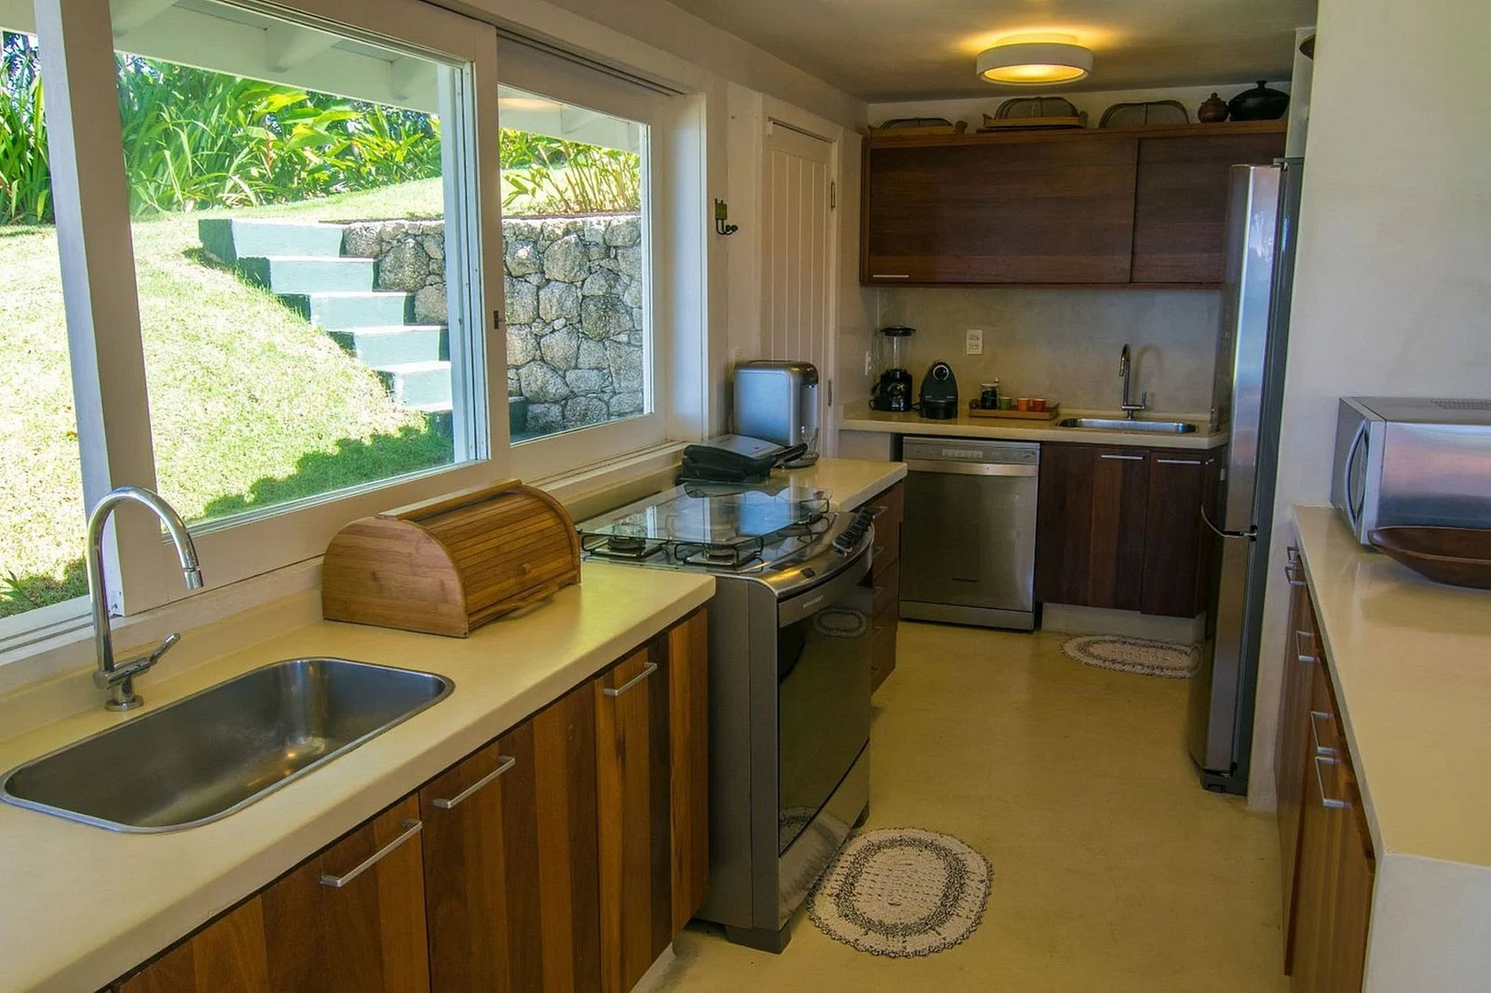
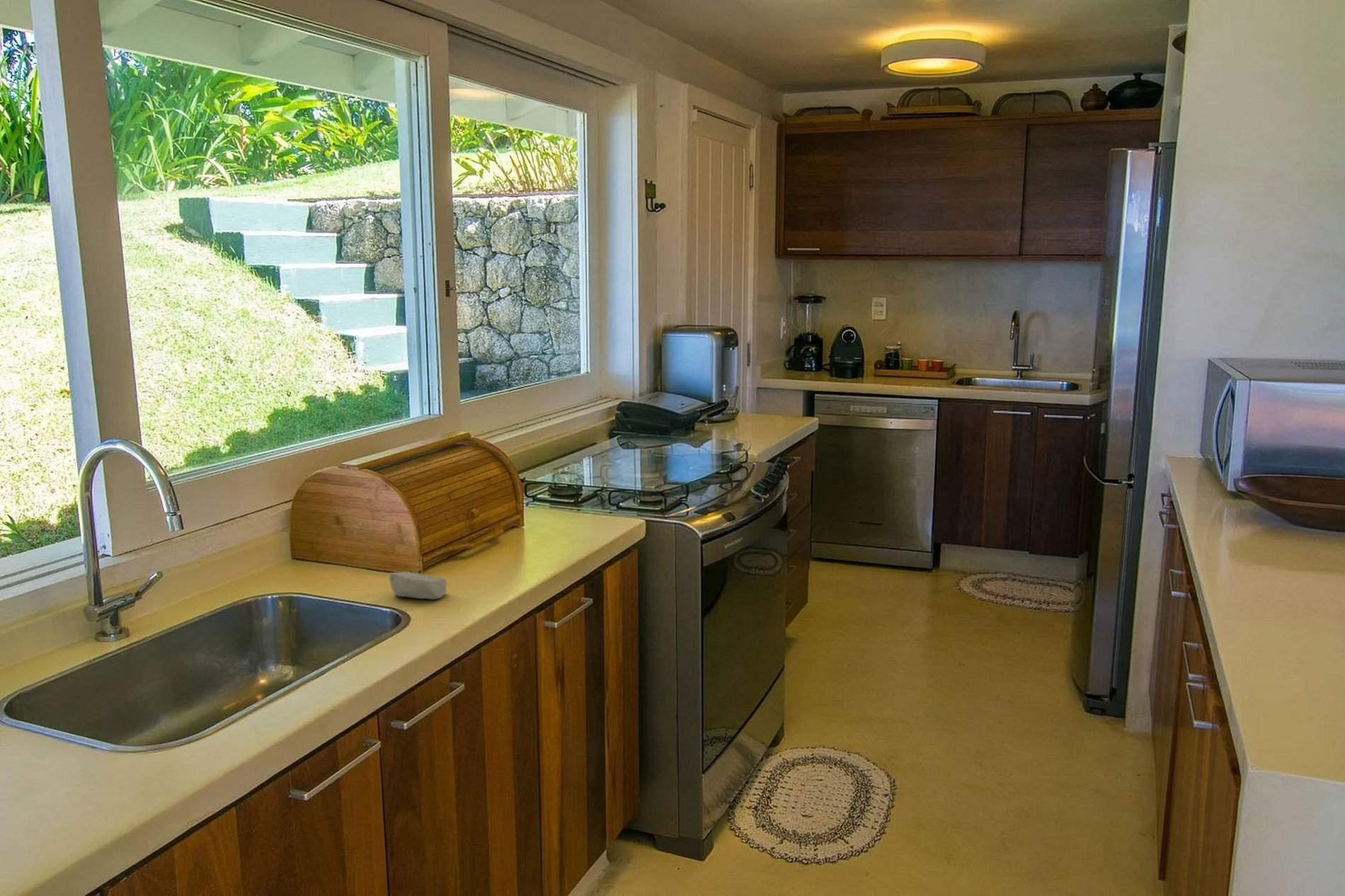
+ soap bar (418, 583)
